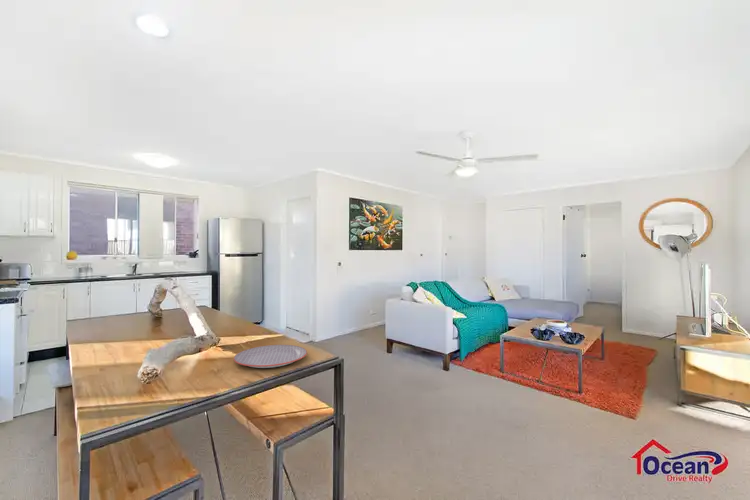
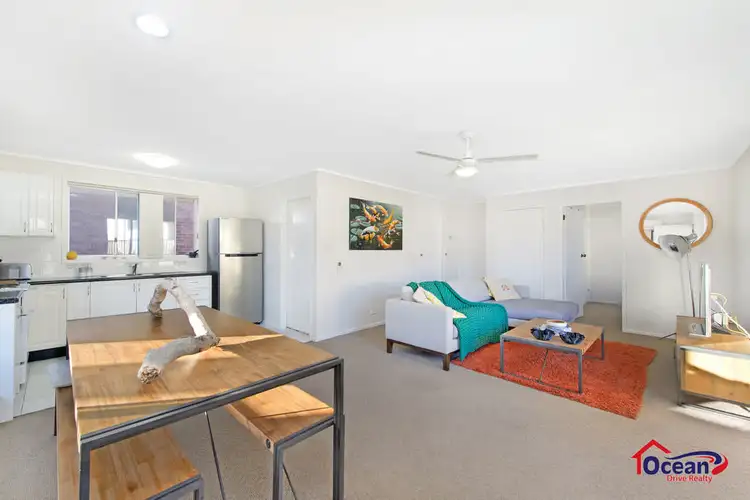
- plate (271, 356)
